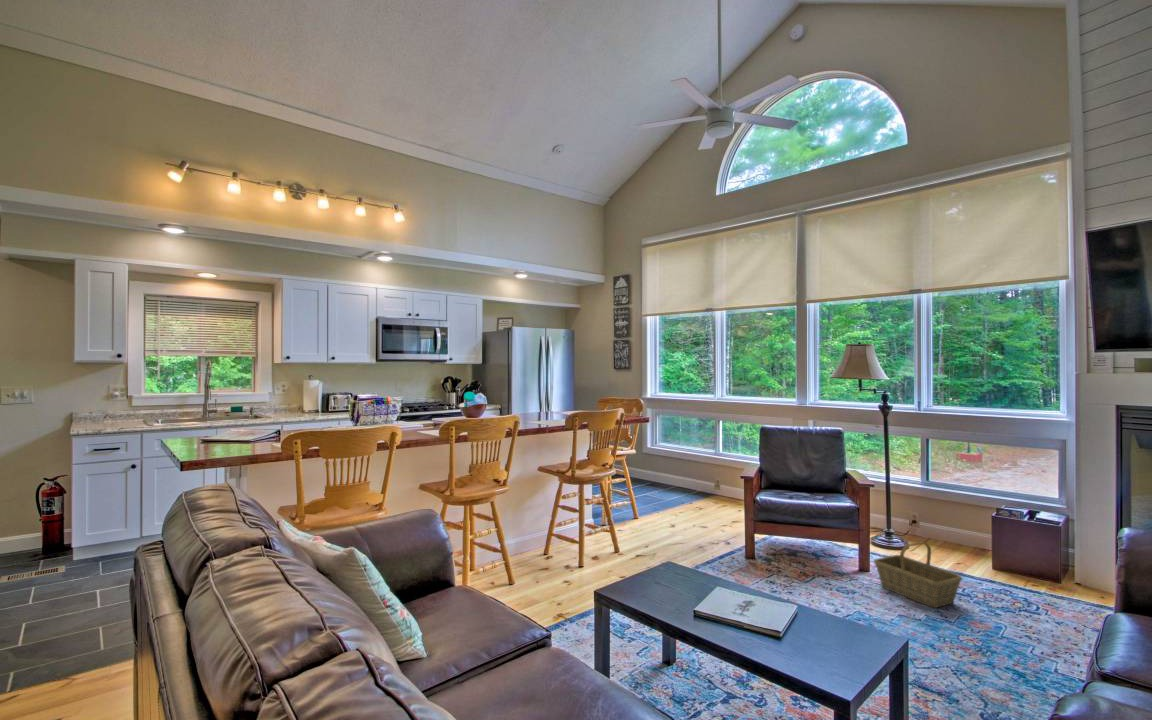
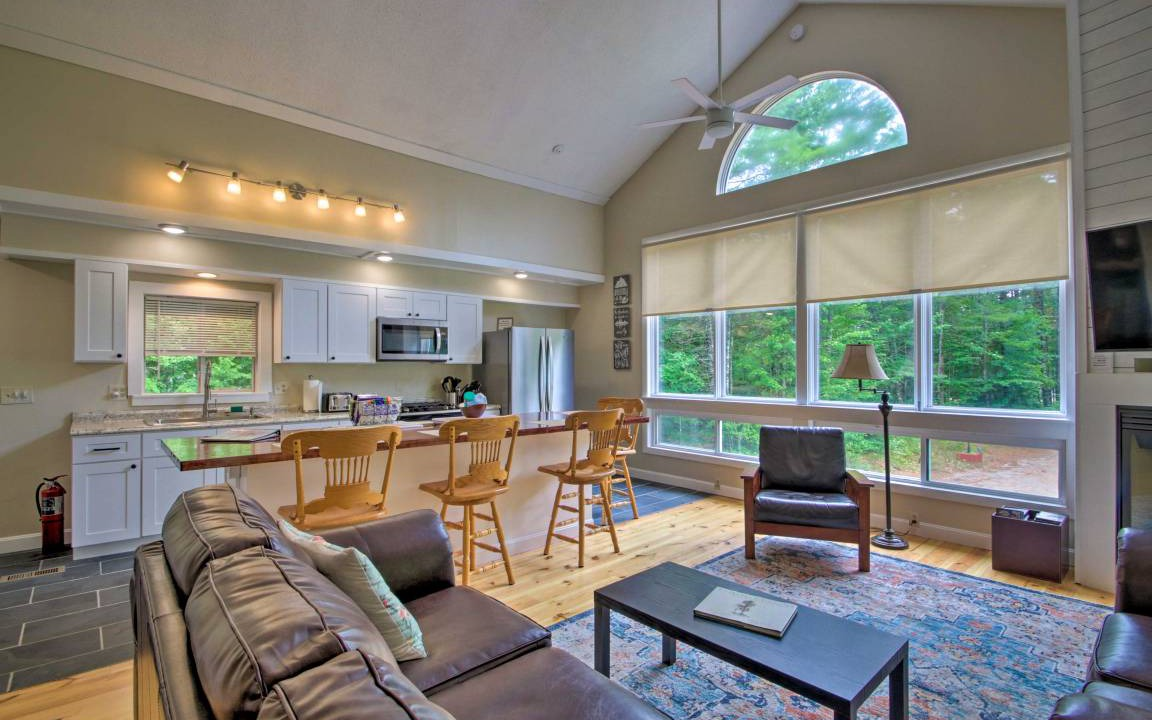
- basket (916, 568)
